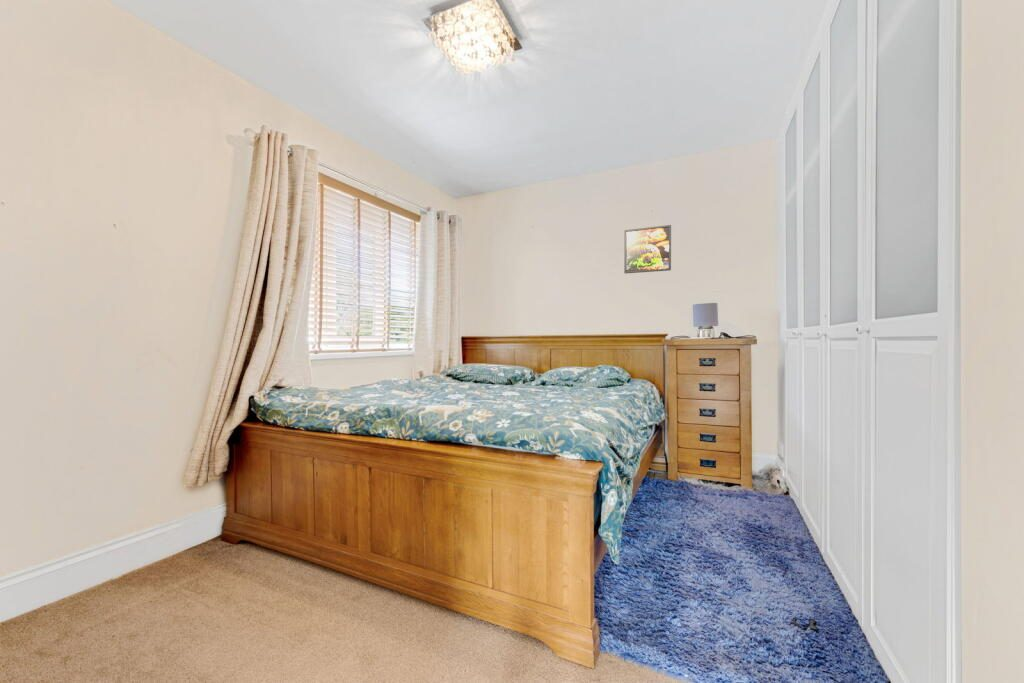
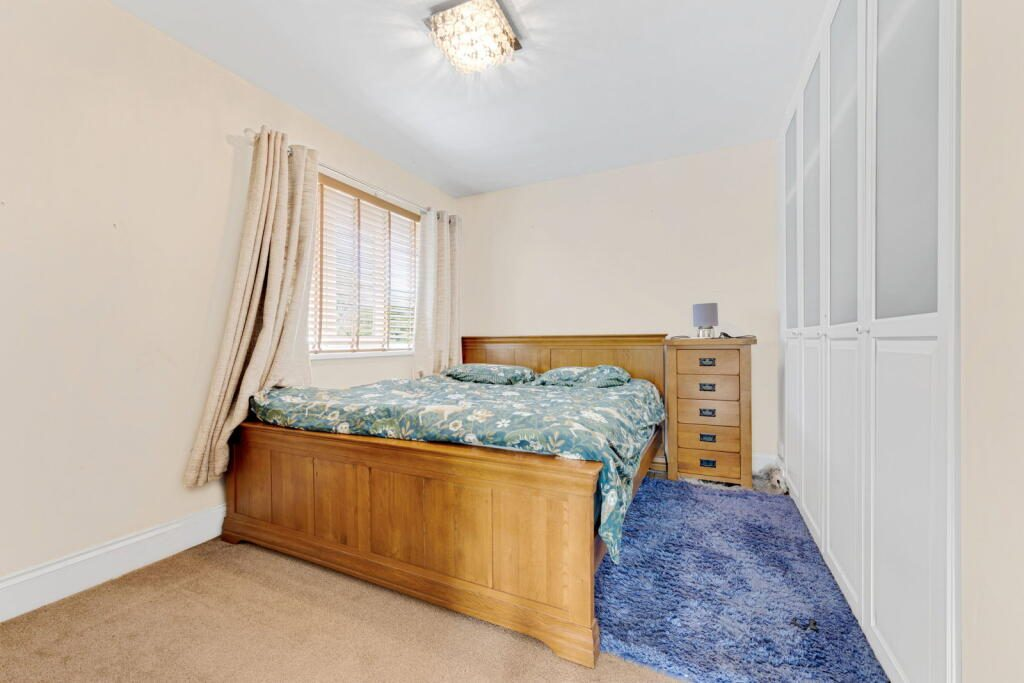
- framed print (647, 249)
